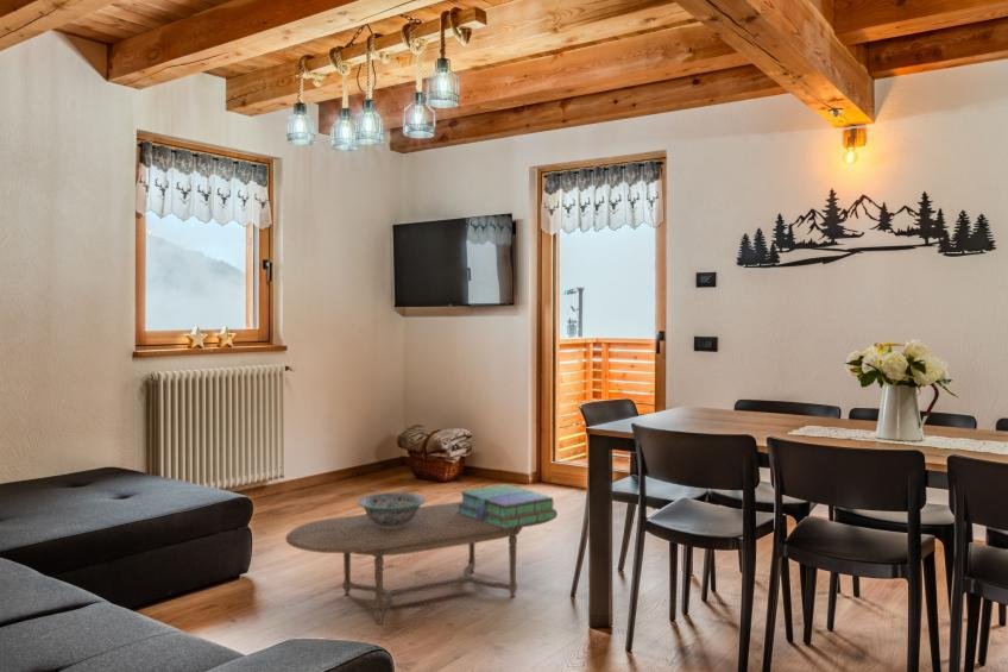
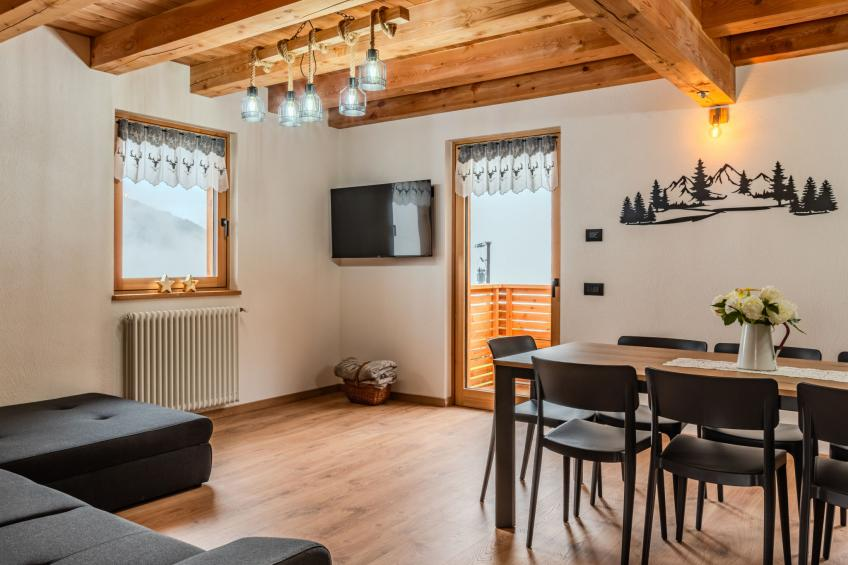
- coffee table (429, 549)
- stack of books (505, 503)
- decorative bowl (391, 511)
